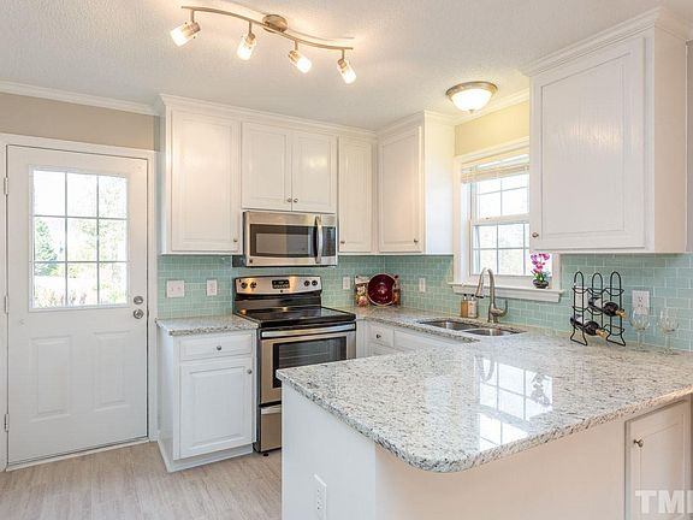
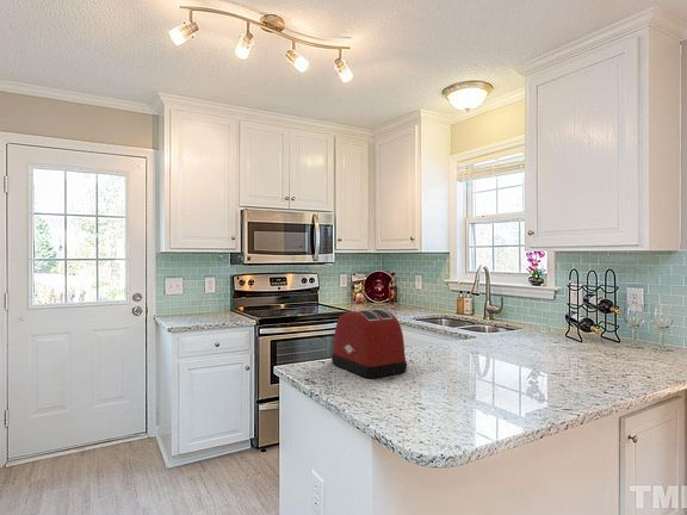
+ toaster (367, 339)
